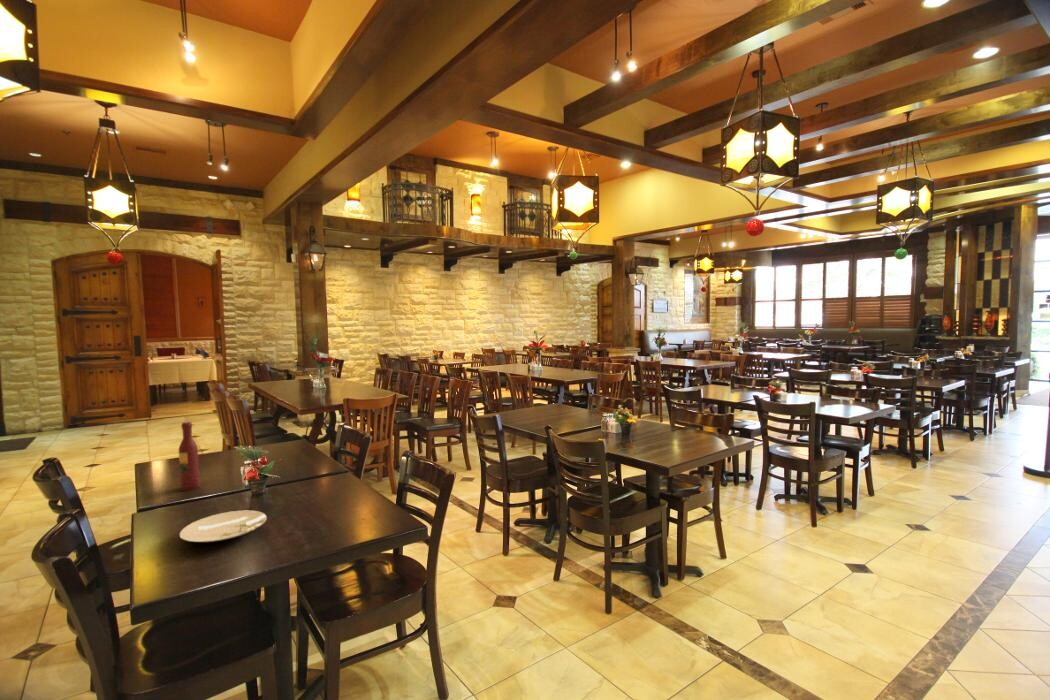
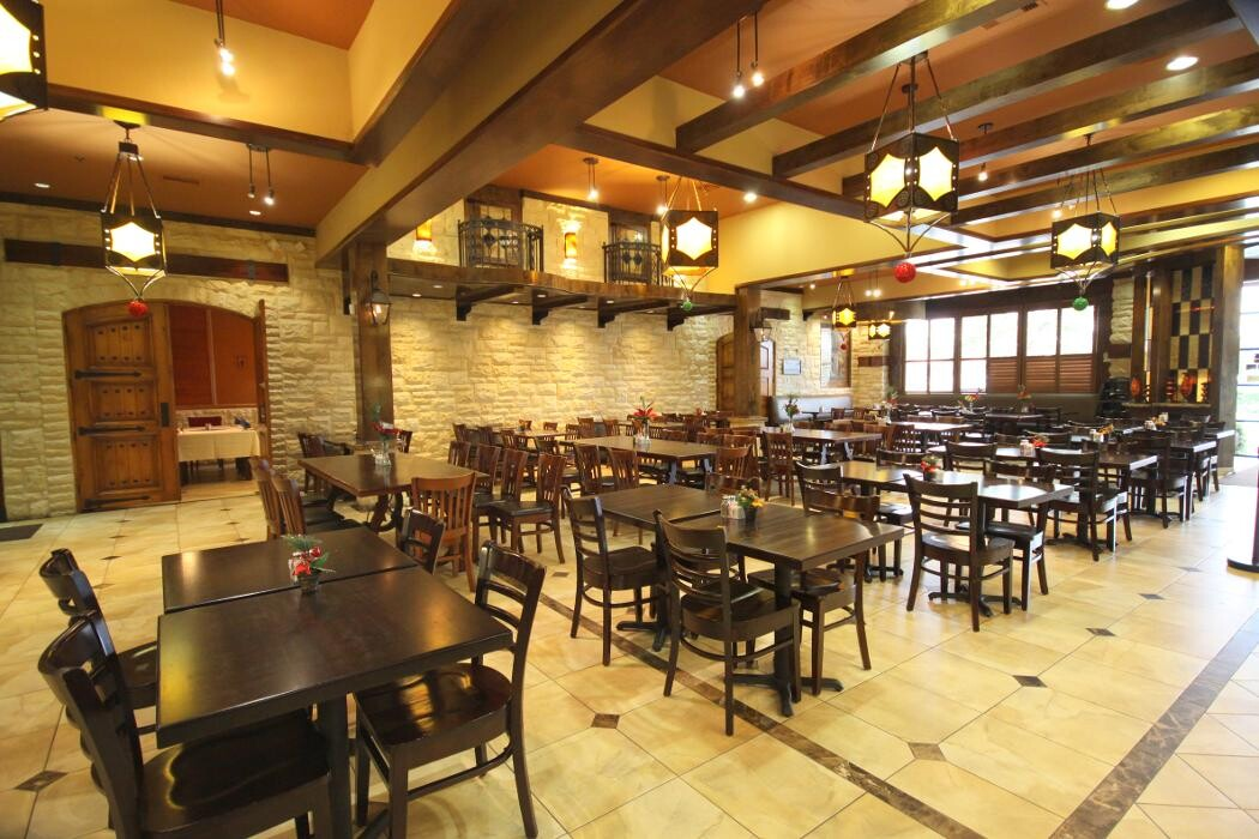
- plate (225, 529)
- wine bottle (188, 455)
